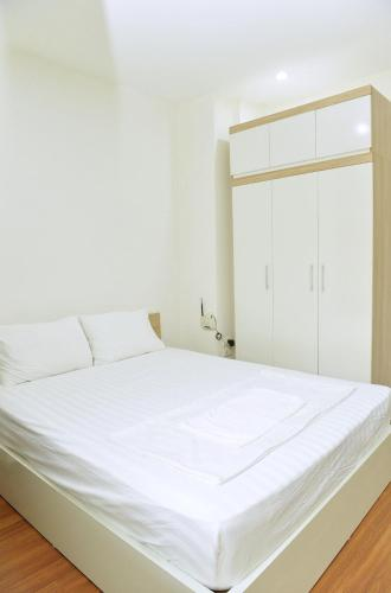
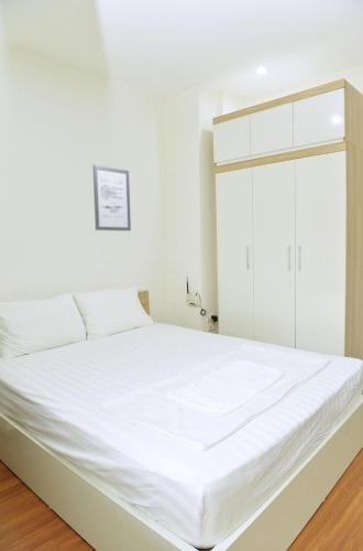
+ wall art (112, 198)
